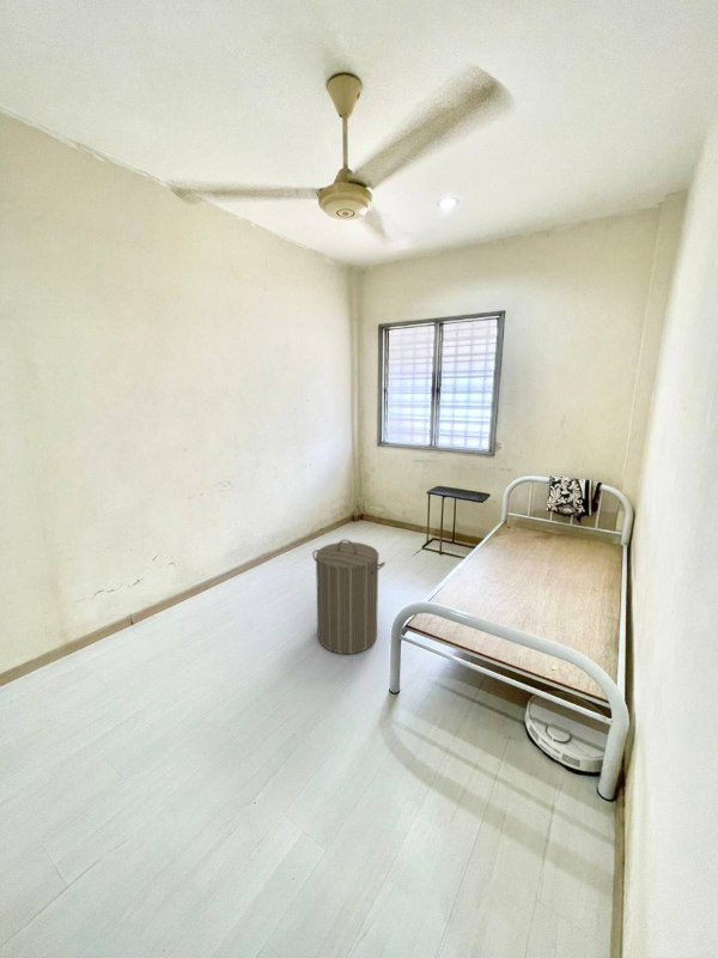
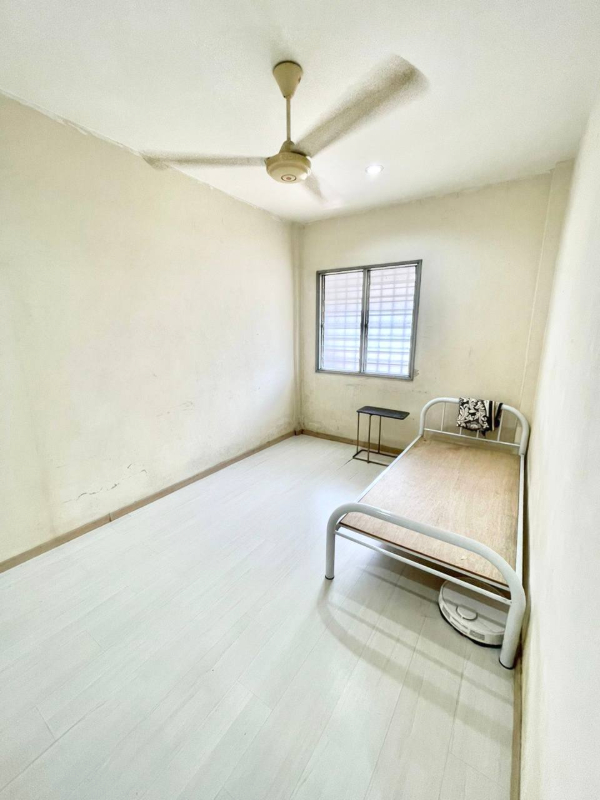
- laundry hamper (347, 588)
